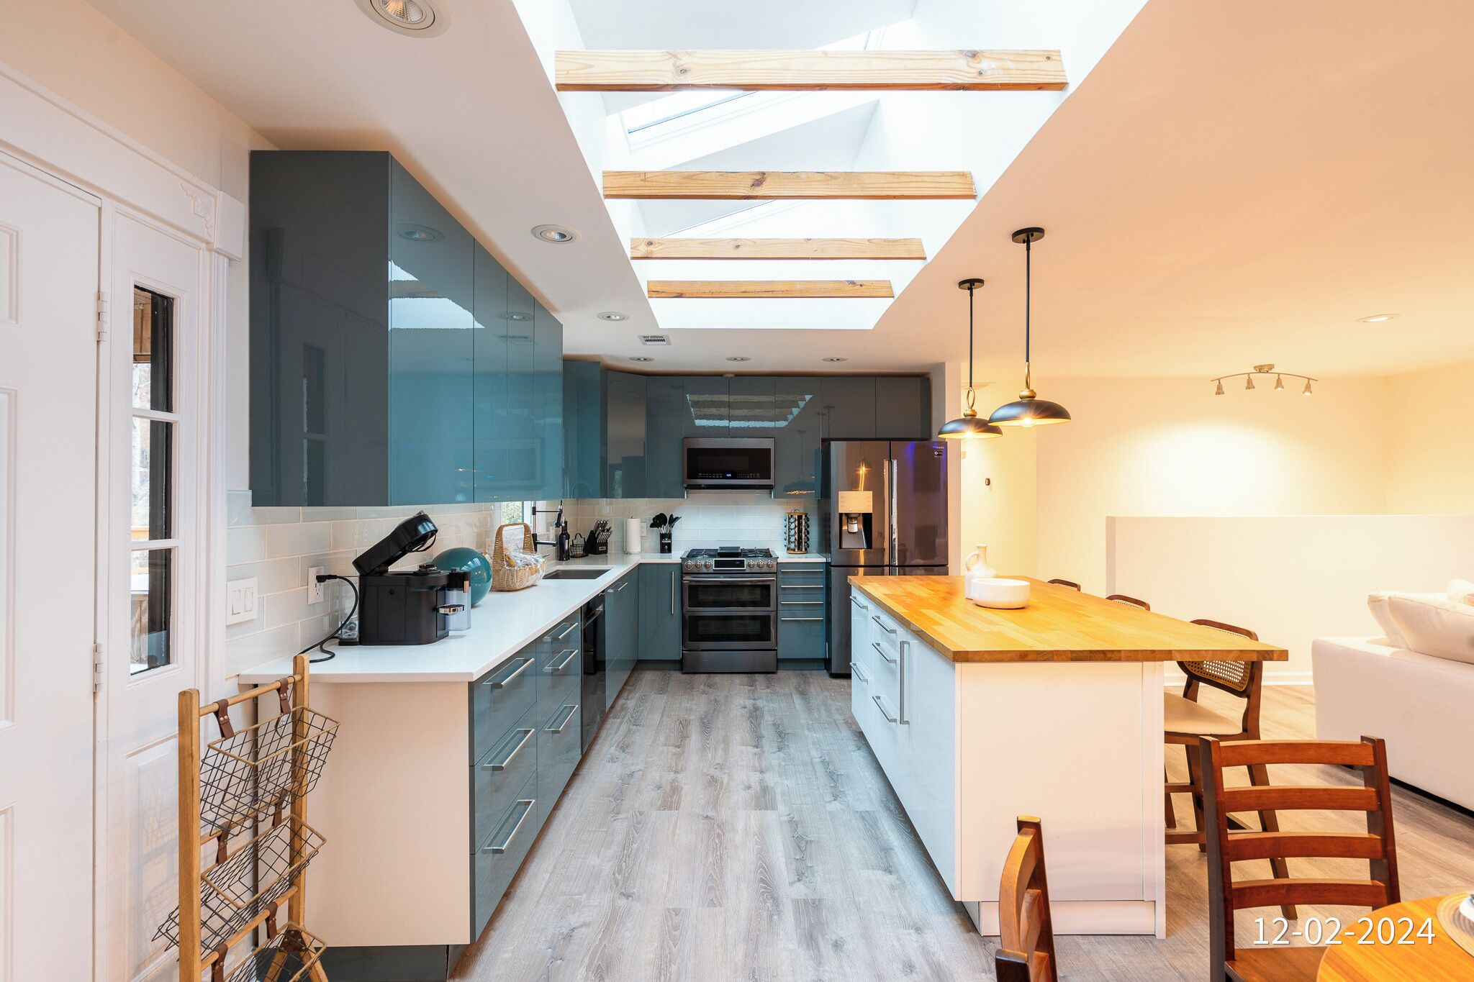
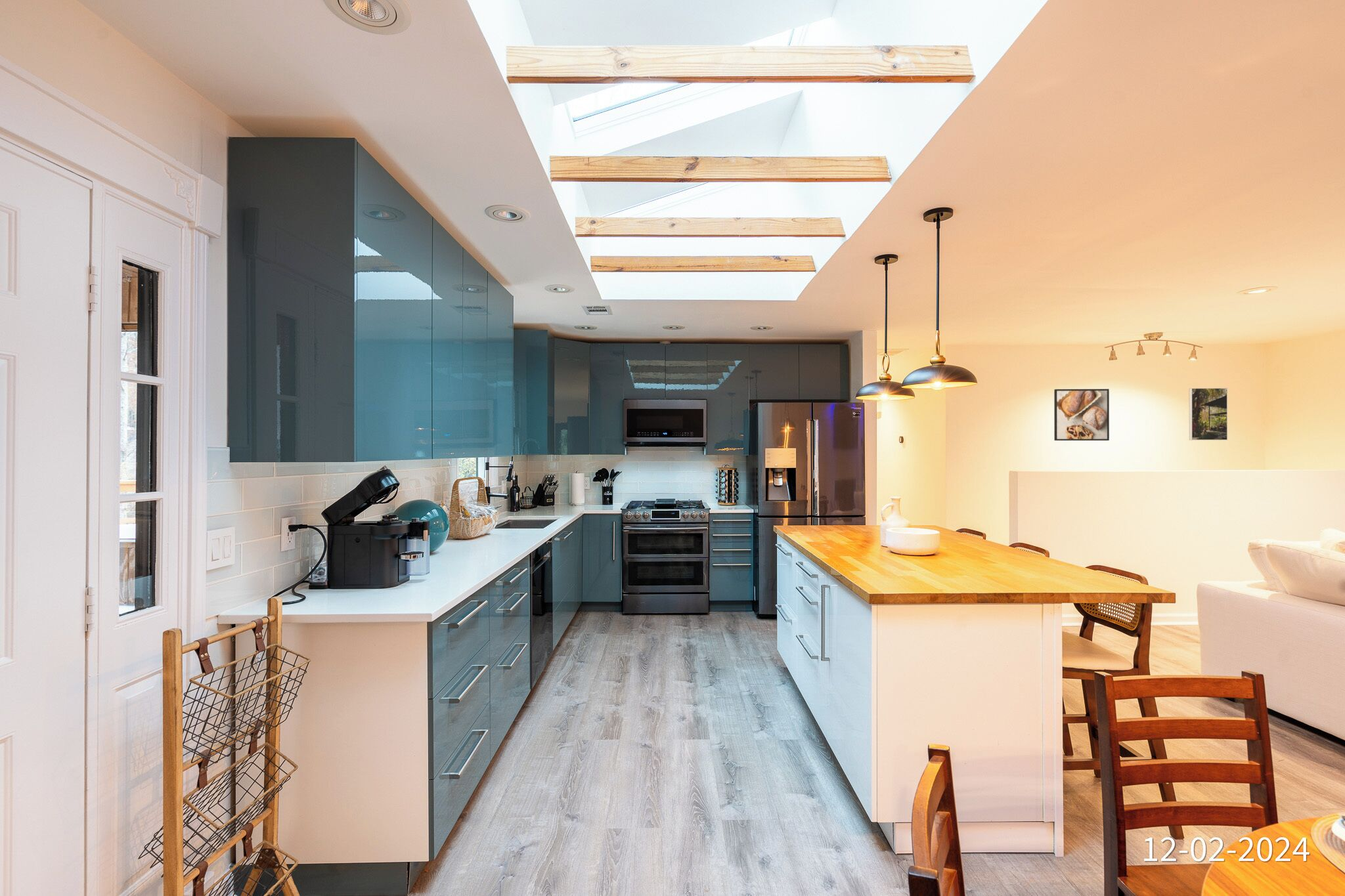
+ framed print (1208, 414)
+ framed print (1081, 414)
